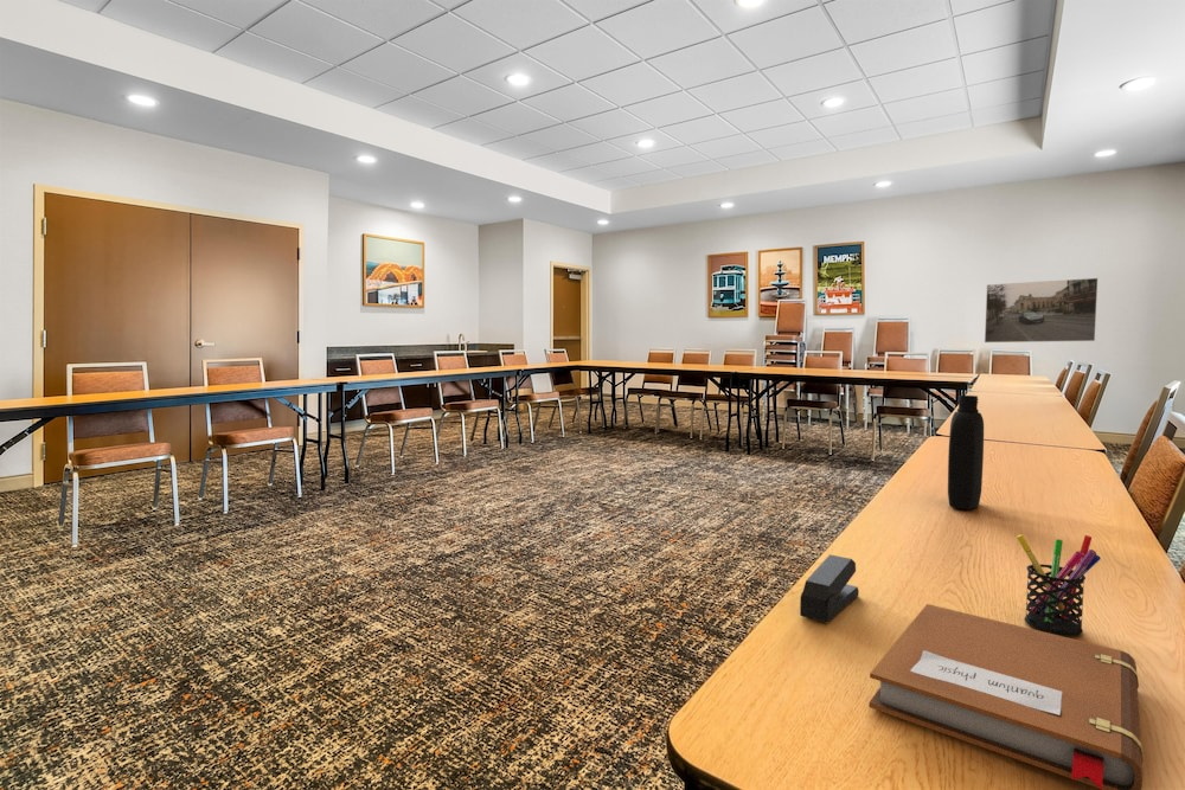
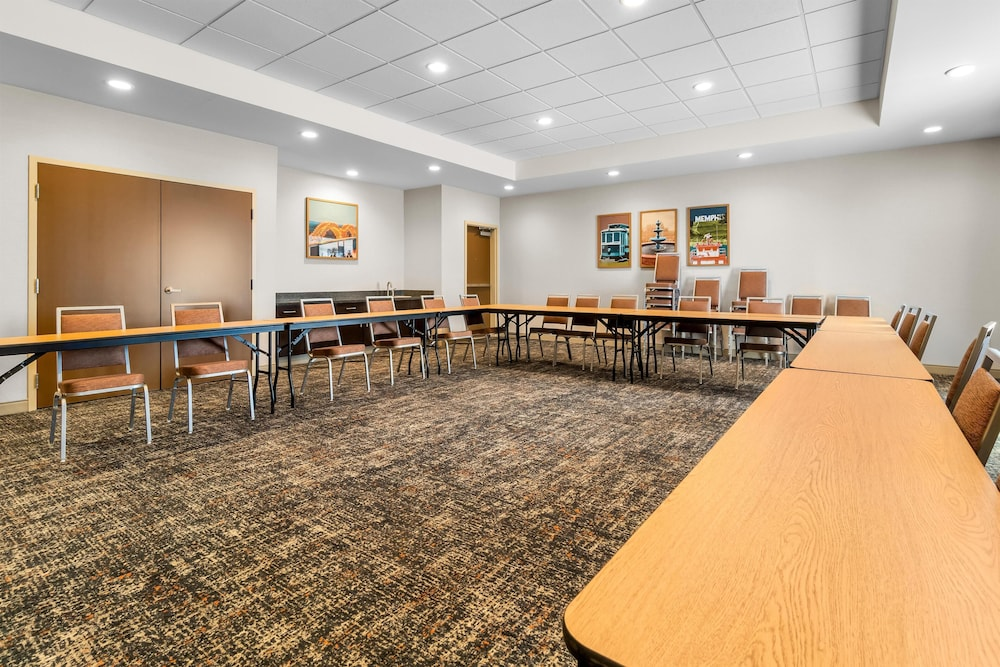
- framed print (1038, 311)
- stapler (831, 584)
- notebook (1007, 681)
- bottle (966, 450)
- pen holder (1058, 578)
